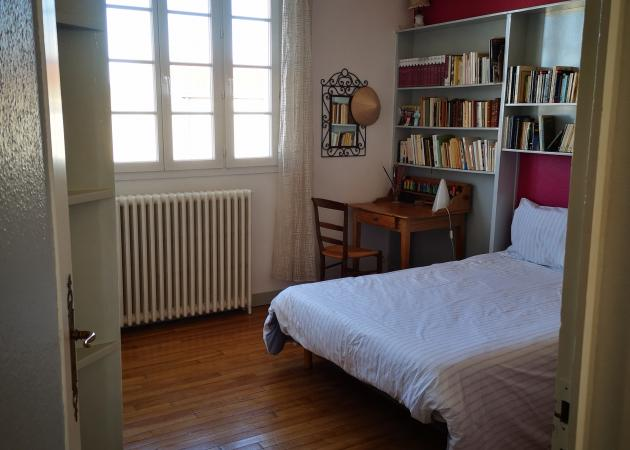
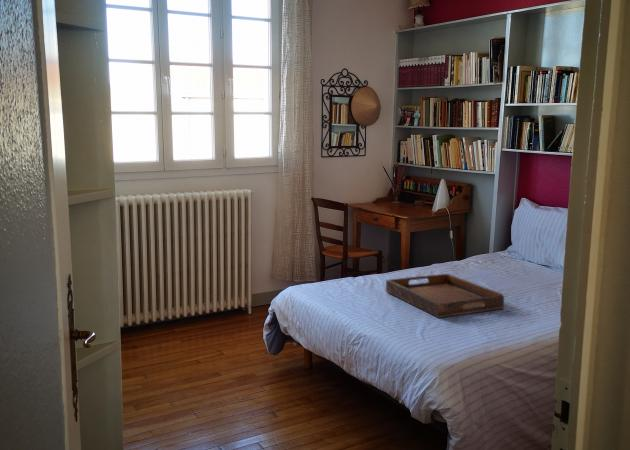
+ serving tray (443, 293)
